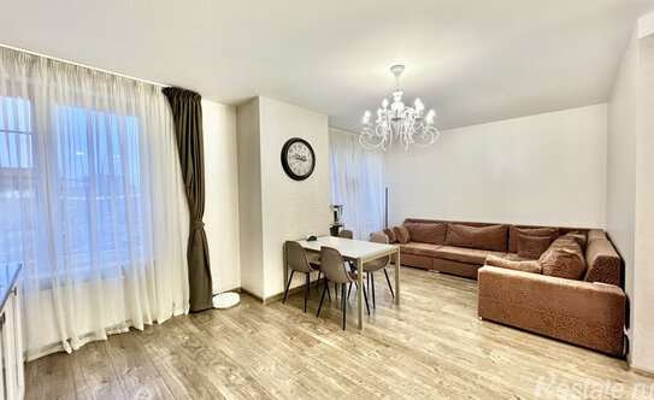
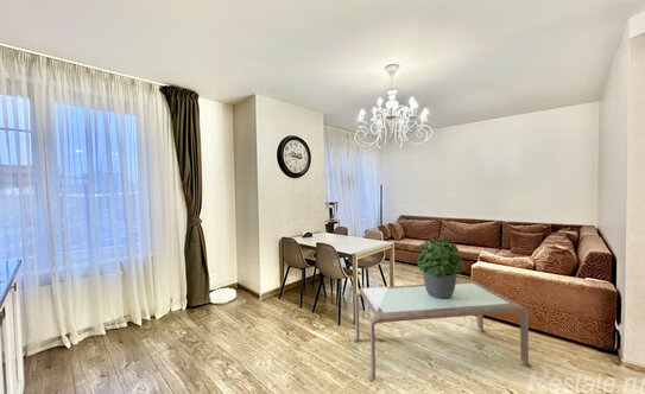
+ coffee table (431, 318)
+ potted plant (438, 265)
